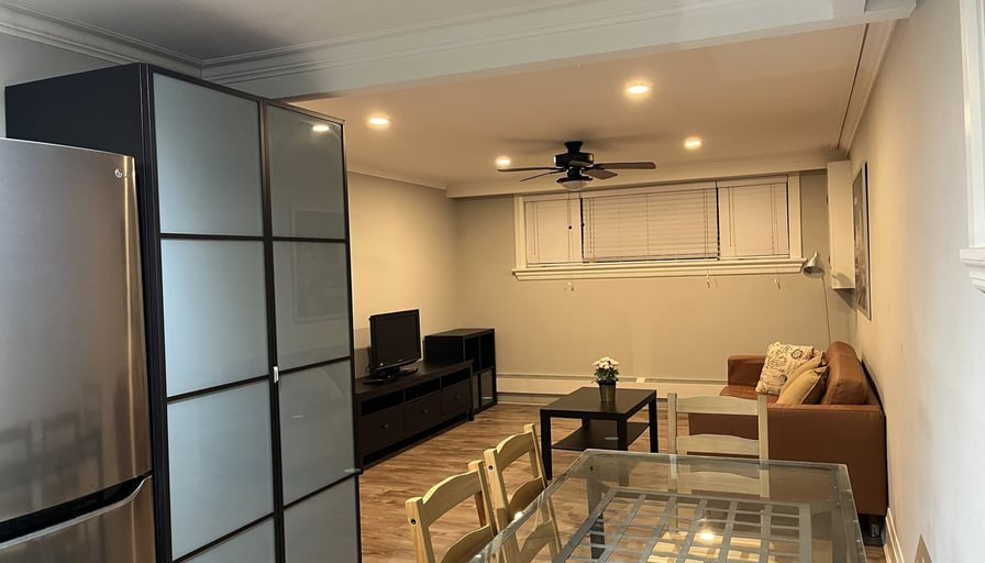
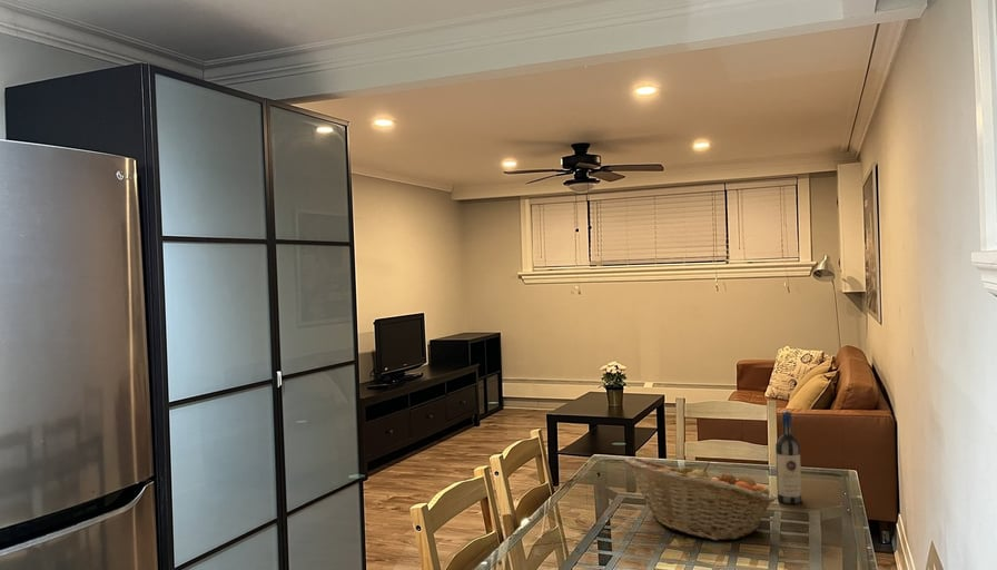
+ fruit basket (697, 490)
+ wine bottle (788, 455)
